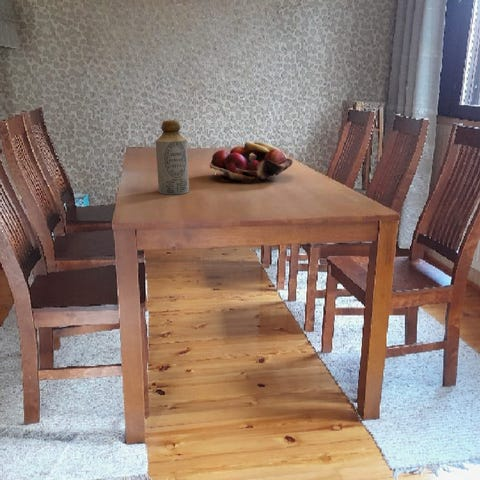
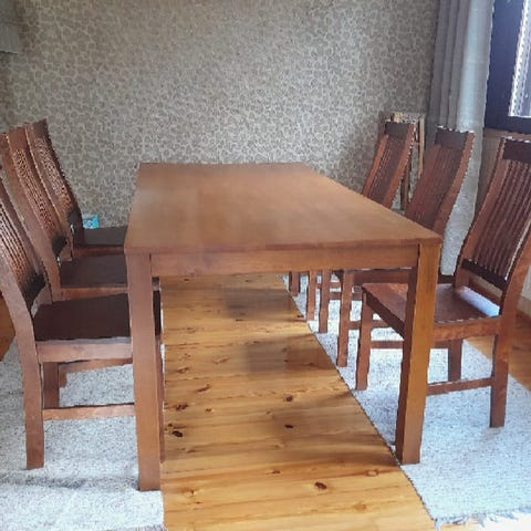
- bottle (172, 156)
- fruit basket (251, 160)
